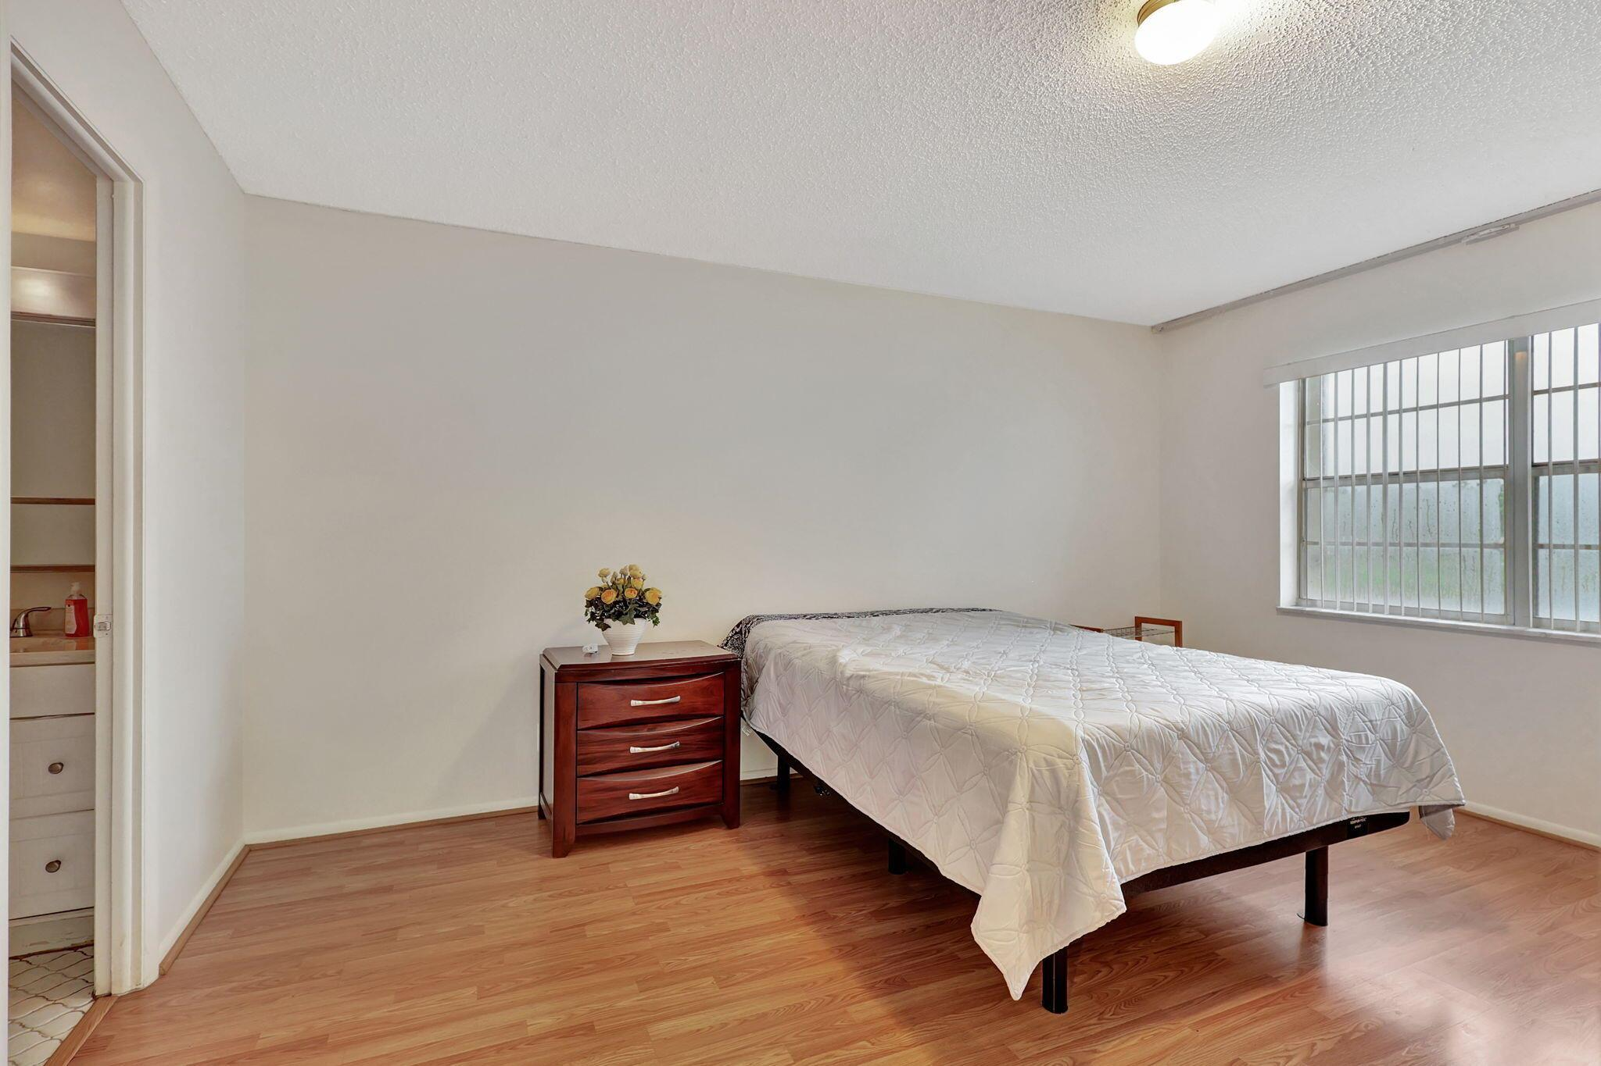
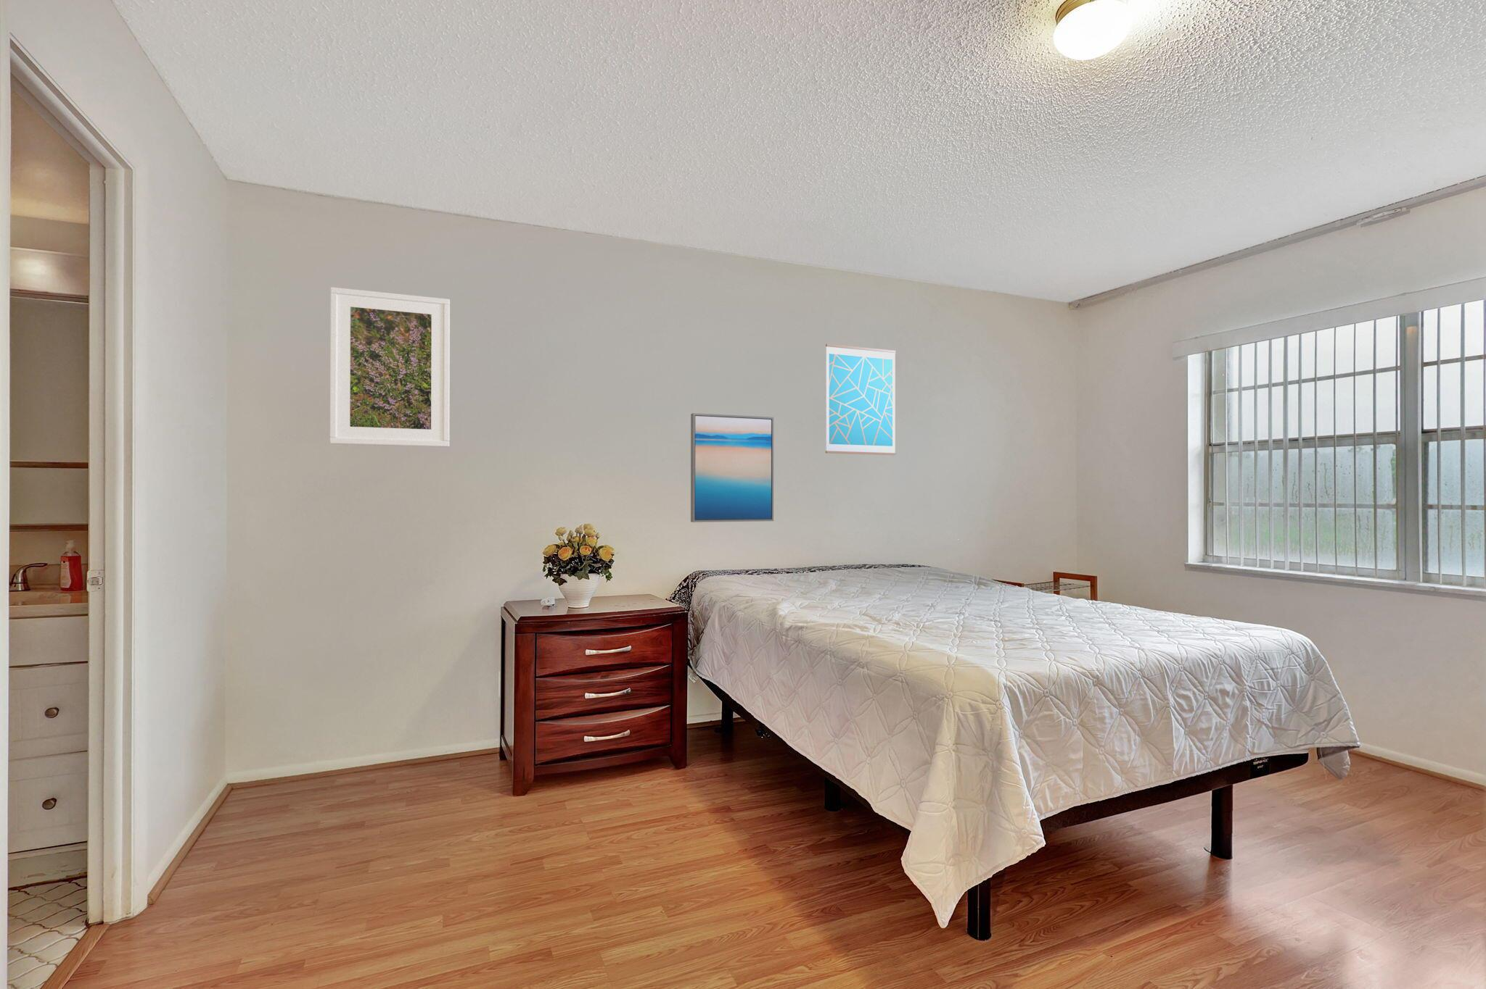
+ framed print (391, 370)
+ wall art (862, 401)
+ wall art (733, 468)
